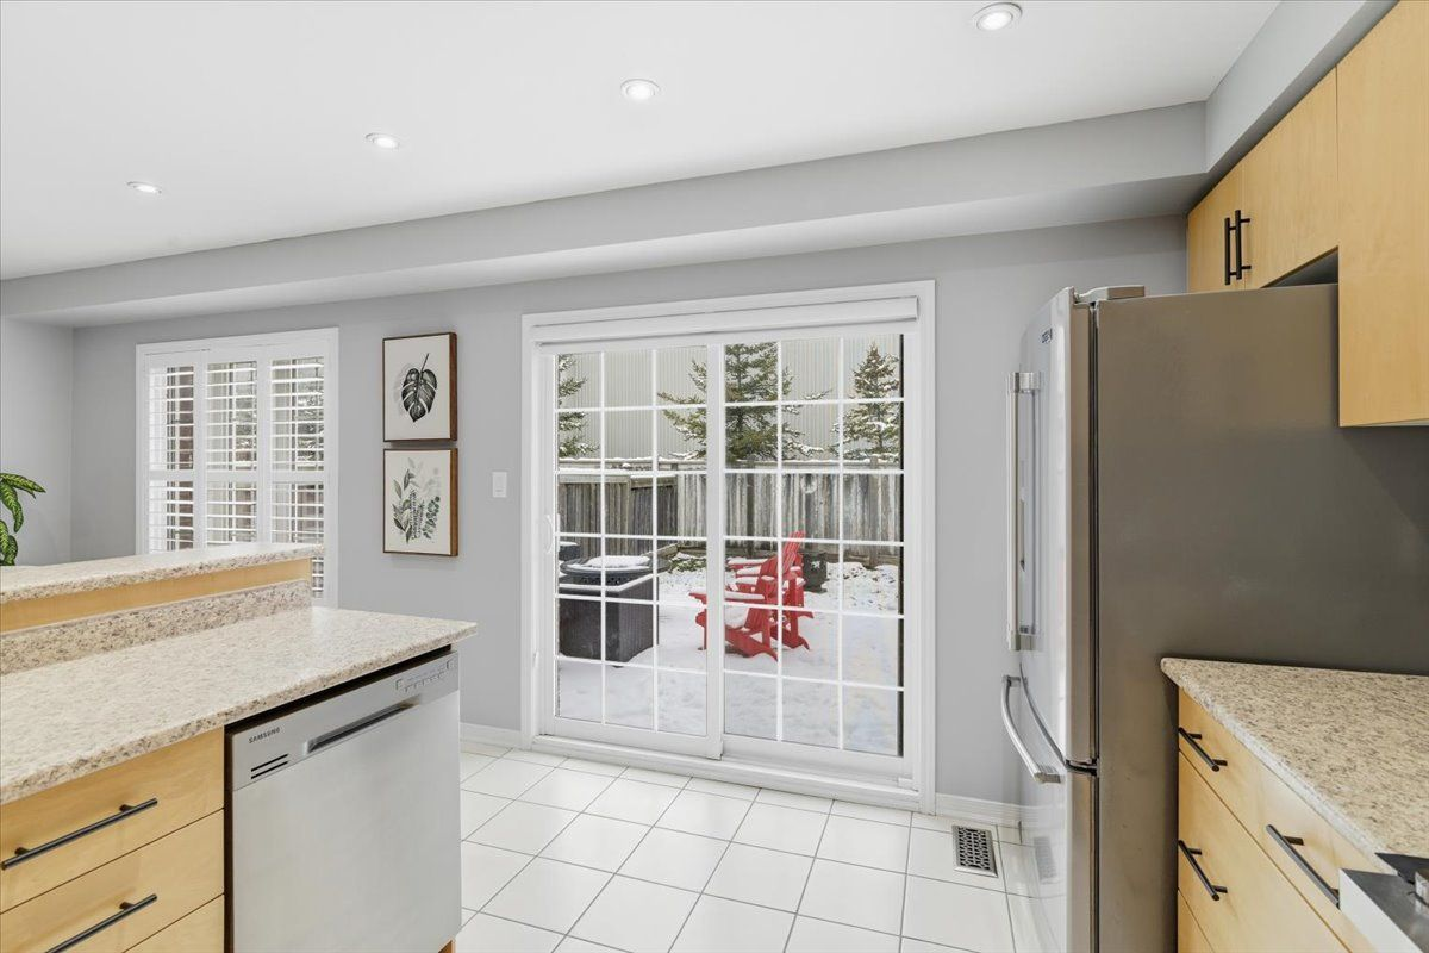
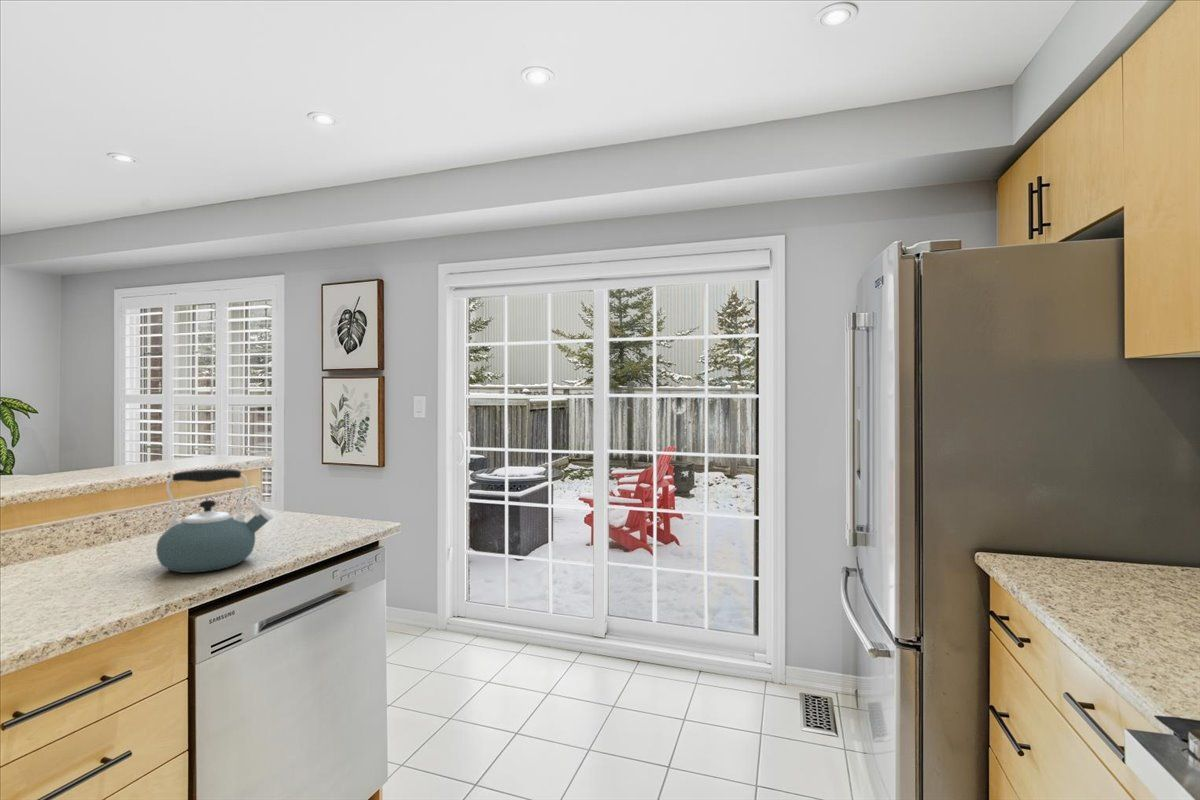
+ kettle (217, 516)
